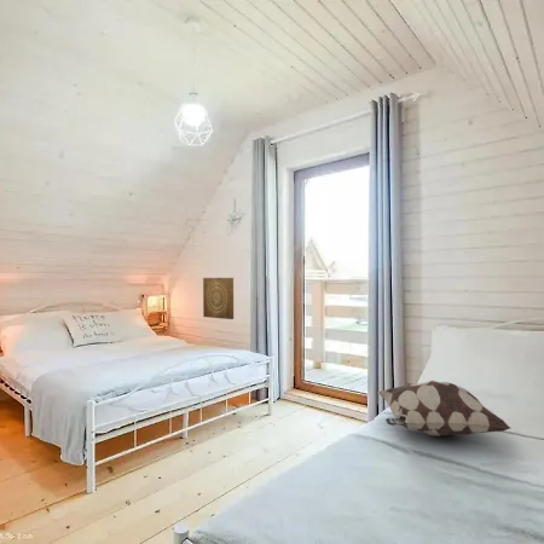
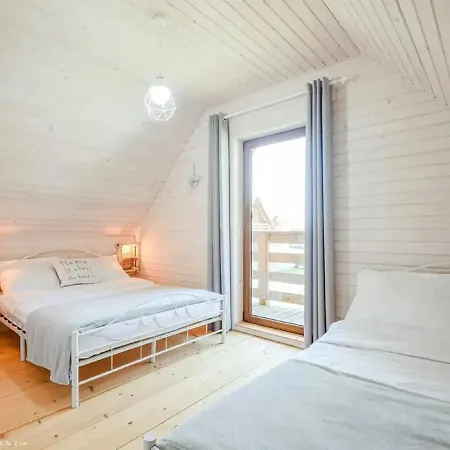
- wall art (218, 297)
- decorative pillow (434, 407)
